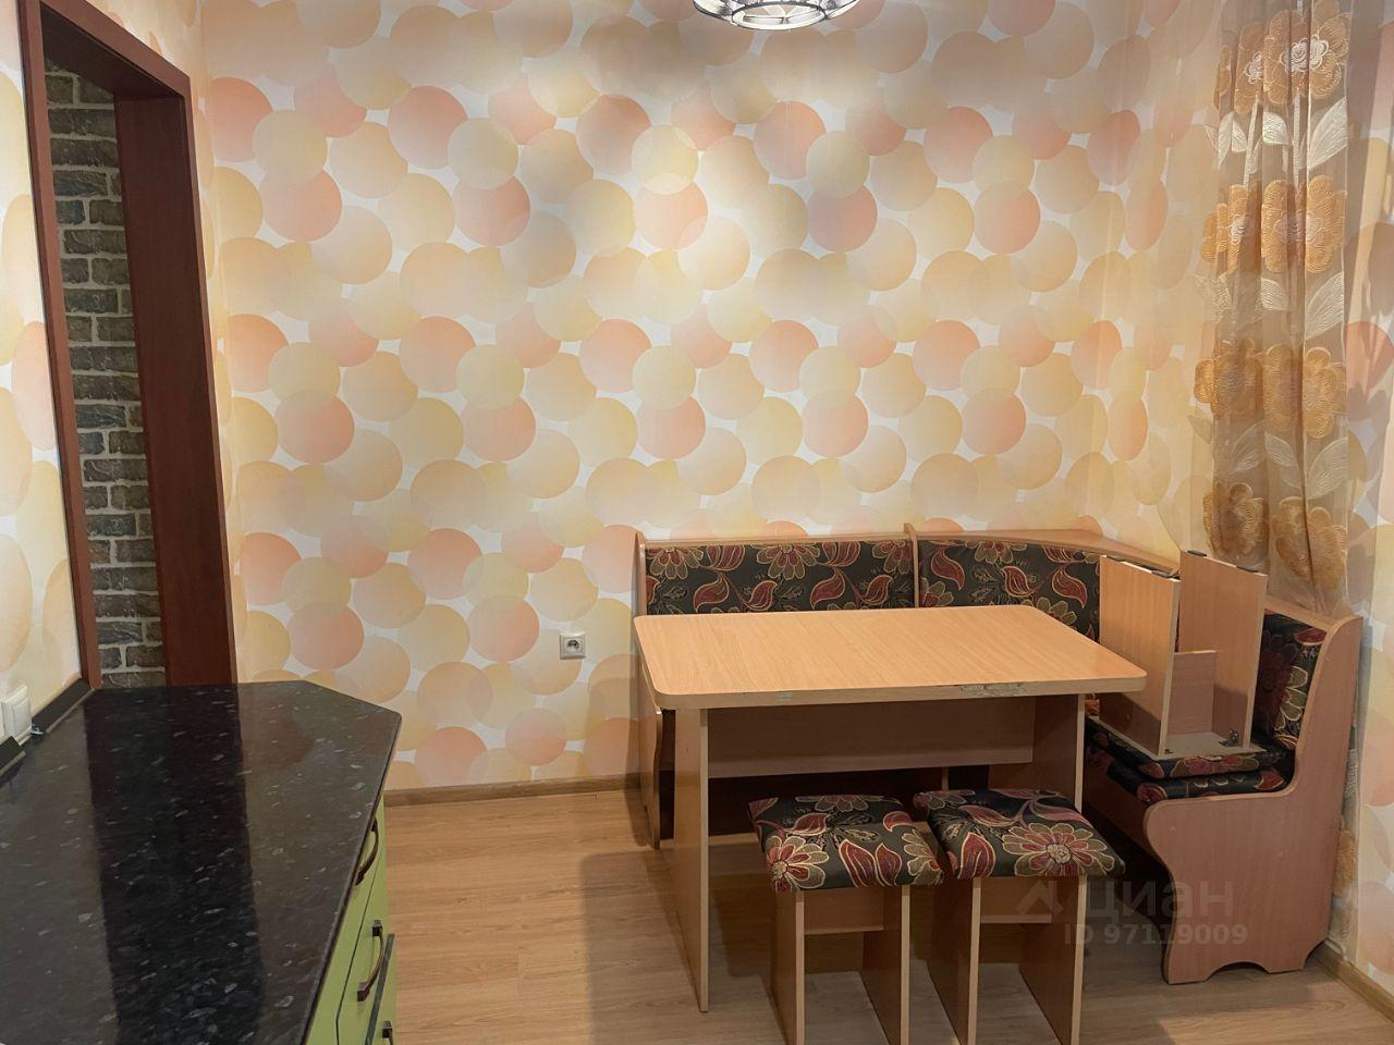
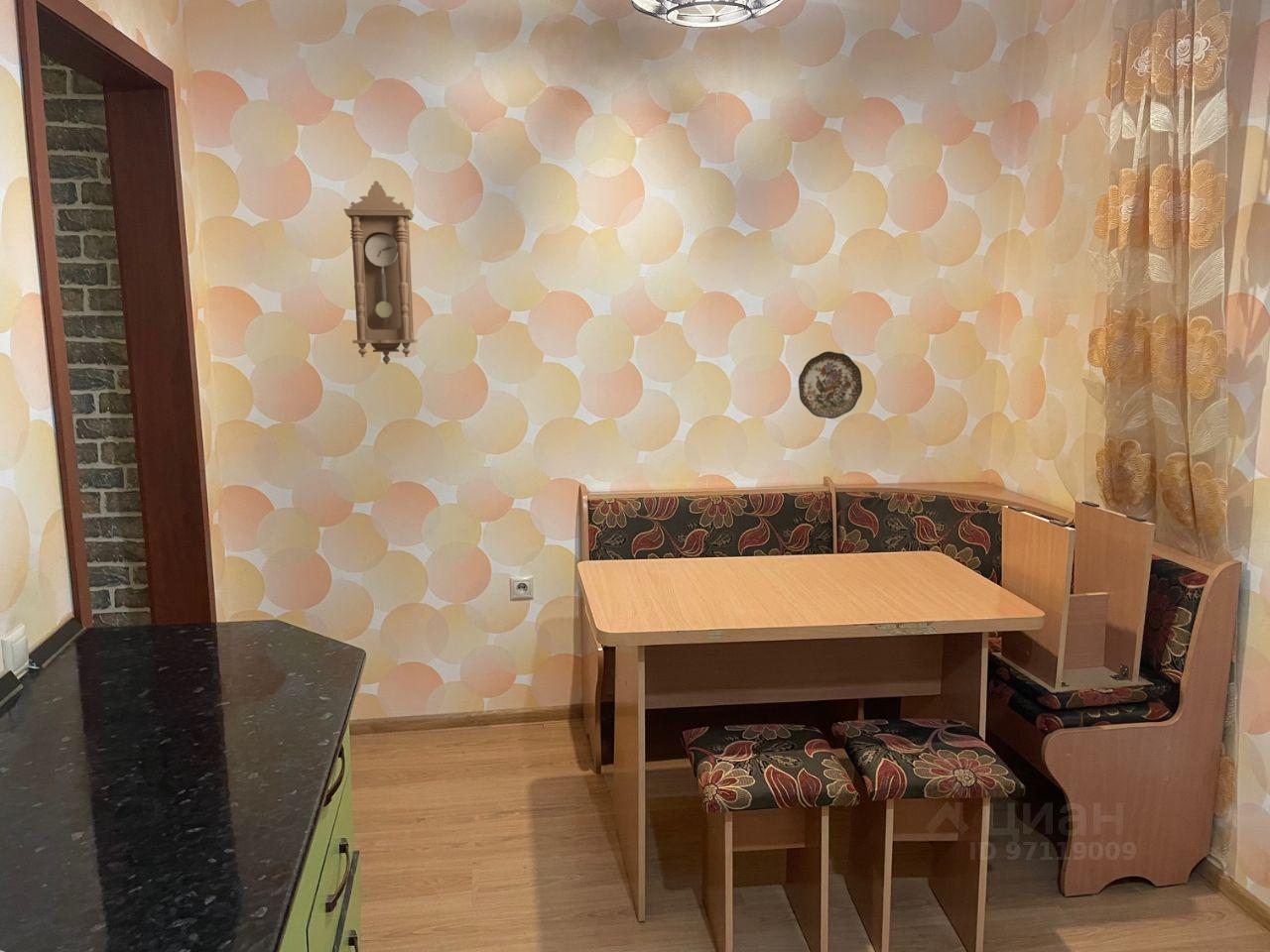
+ decorative plate (828, 385)
+ pendulum clock (382, 275)
